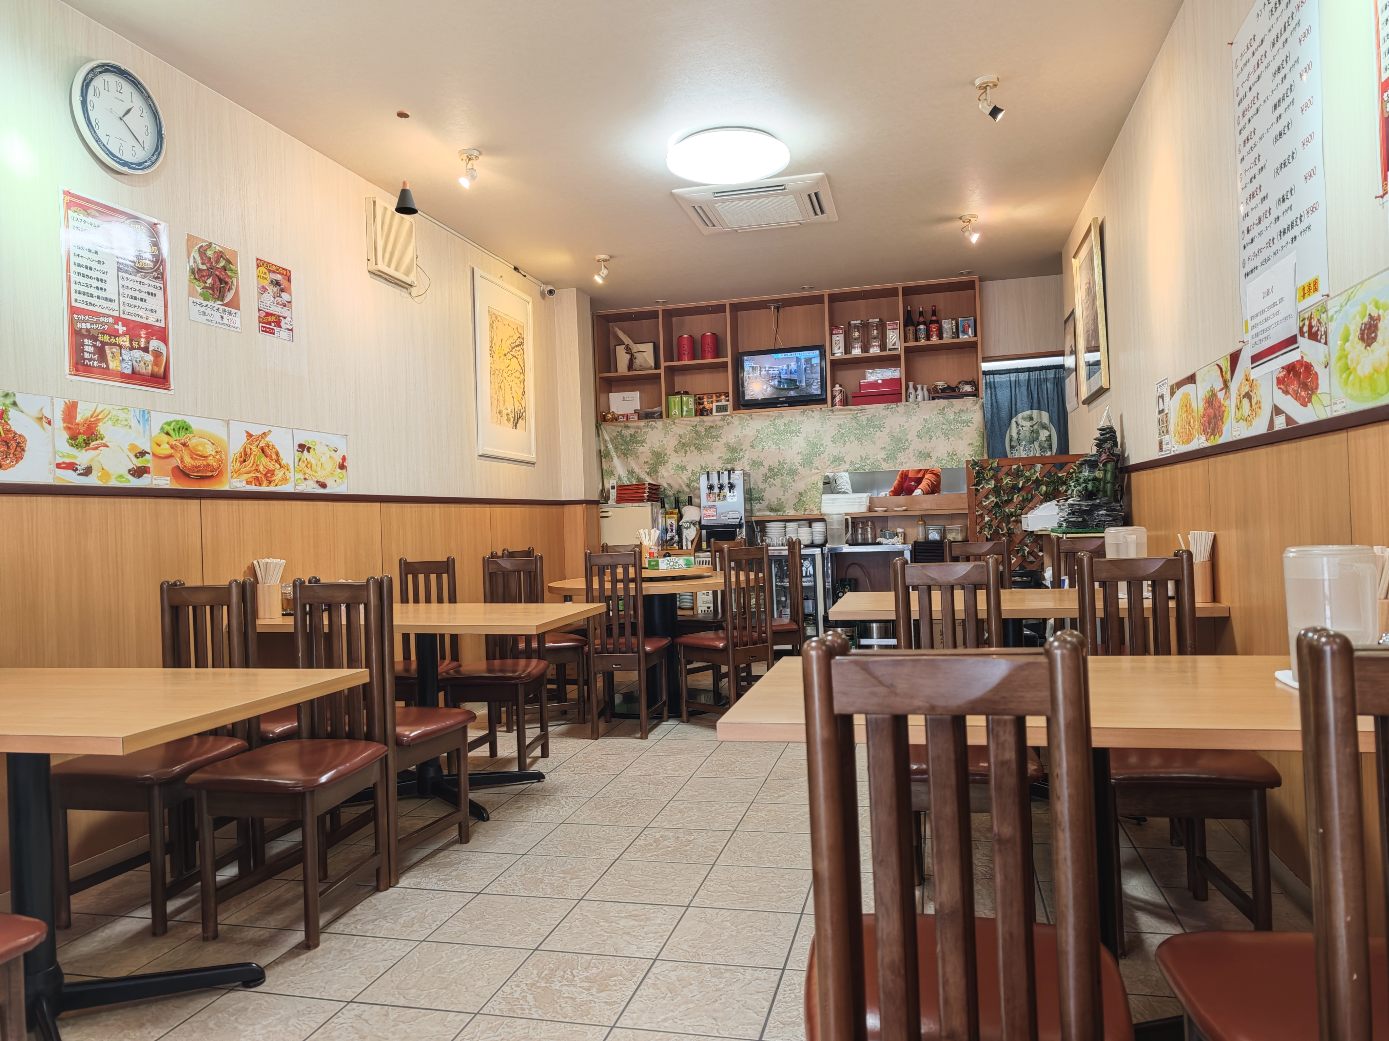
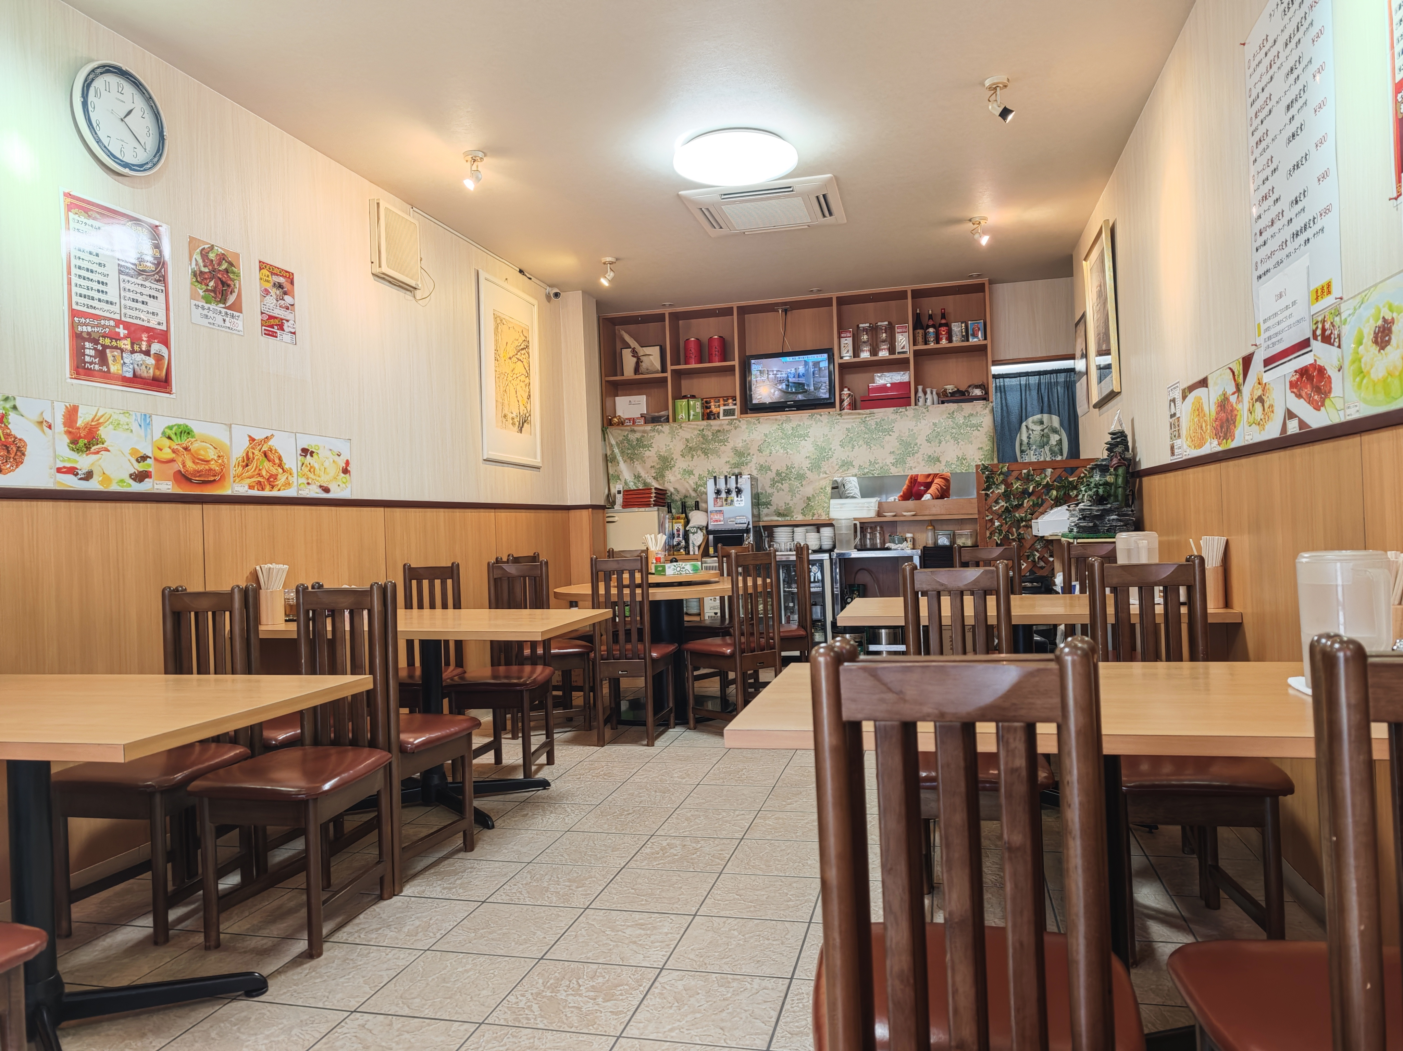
- pendant lamp (405, 160)
